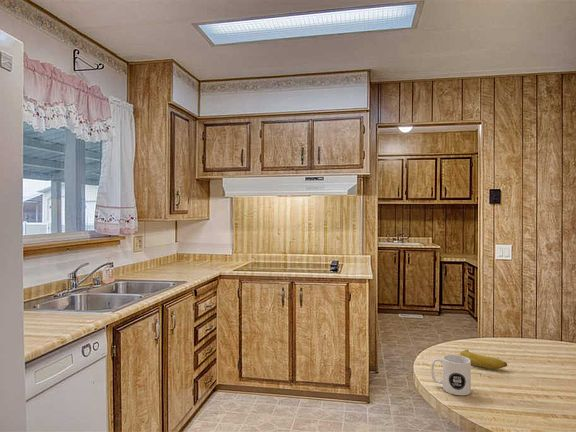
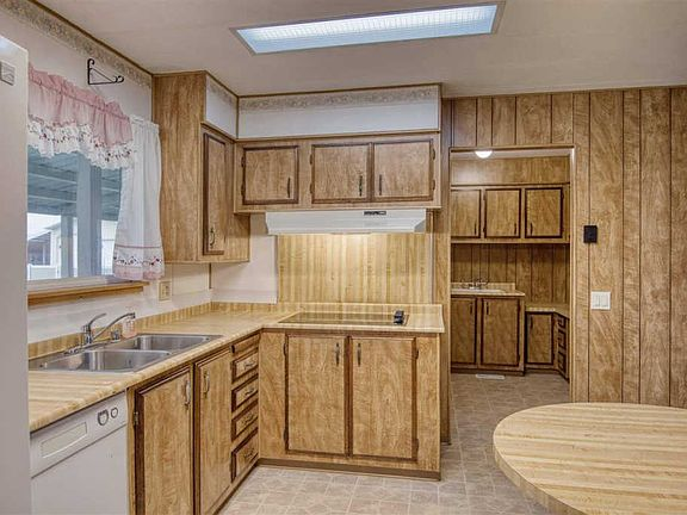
- banana (482, 358)
- mug (450, 373)
